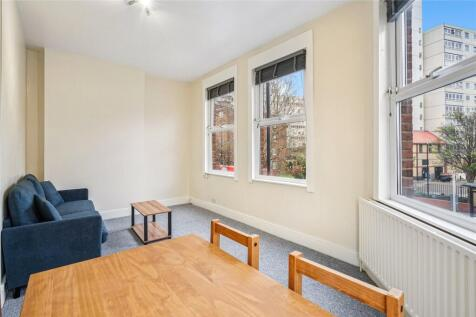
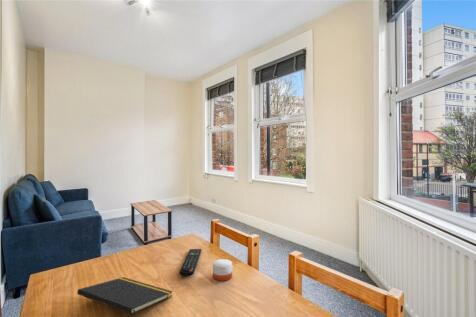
+ remote control (191, 261)
+ candle (222, 262)
+ notepad (126, 292)
